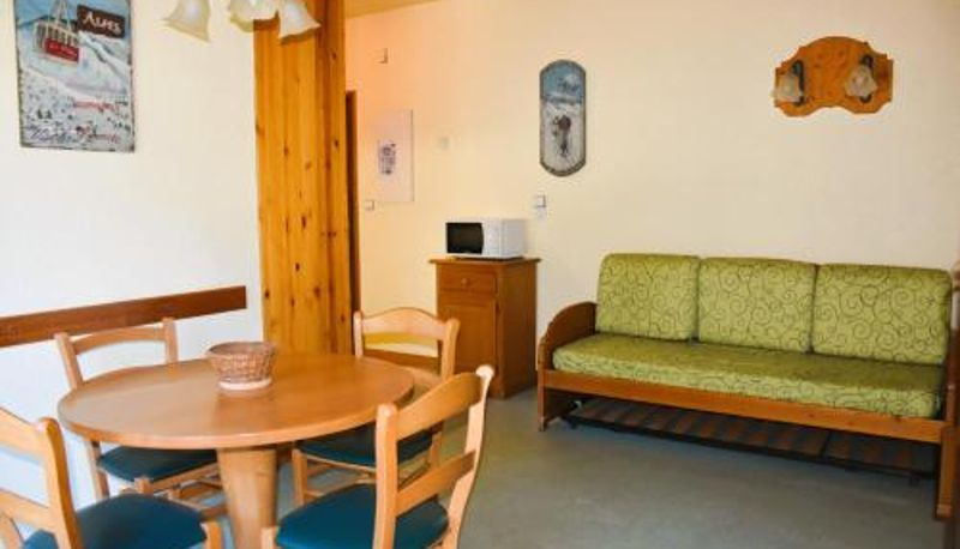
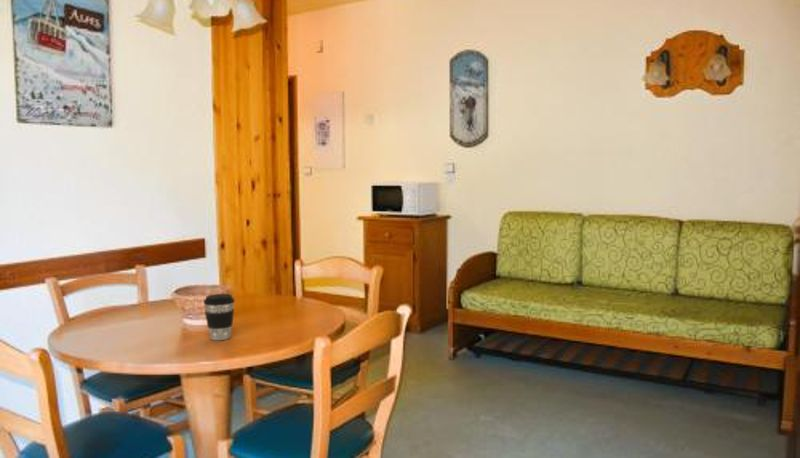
+ coffee cup (219, 317)
